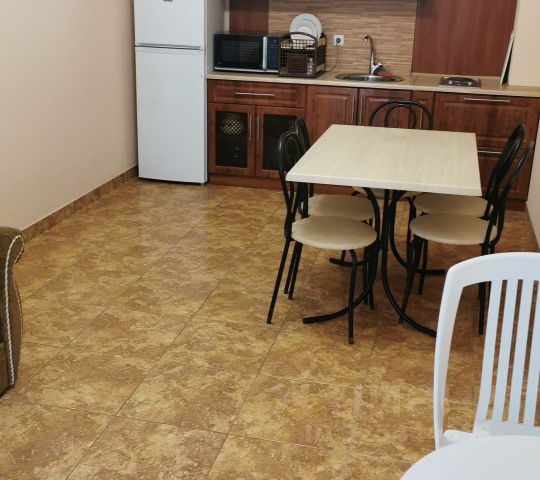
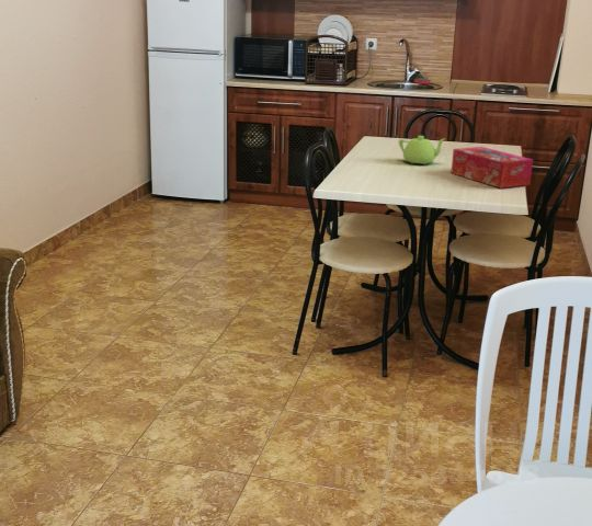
+ teapot (421, 149)
+ tissue box (490, 165)
